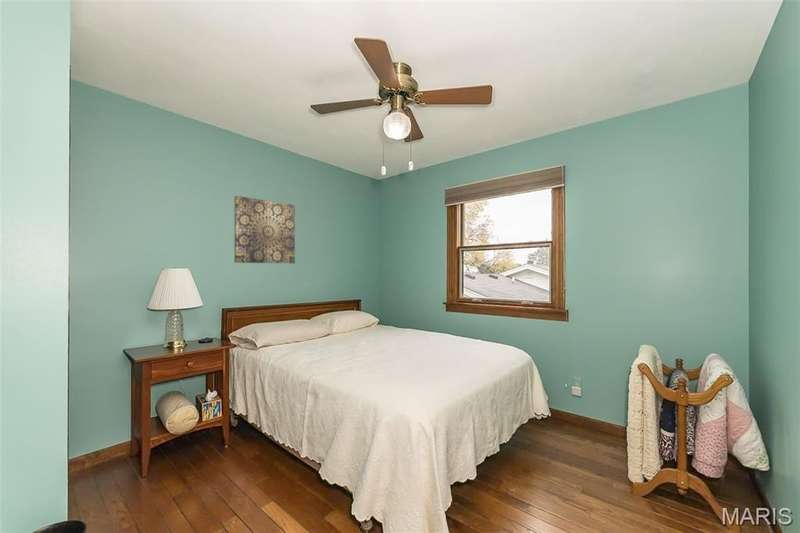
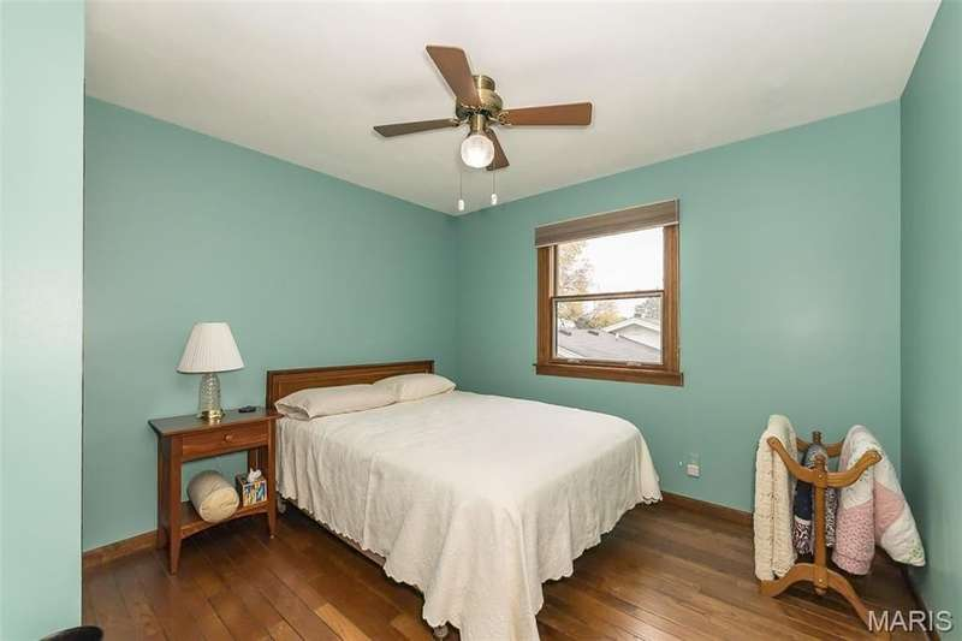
- wall art (266, 232)
